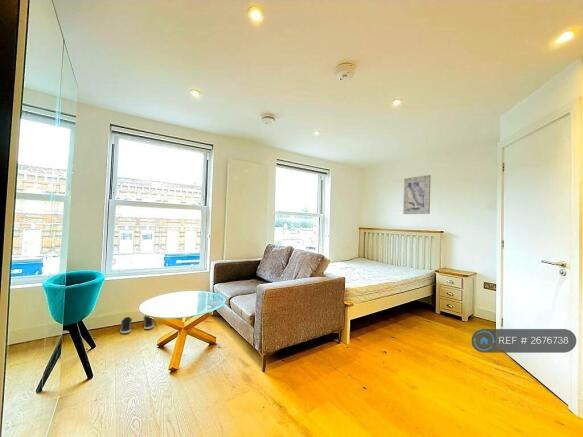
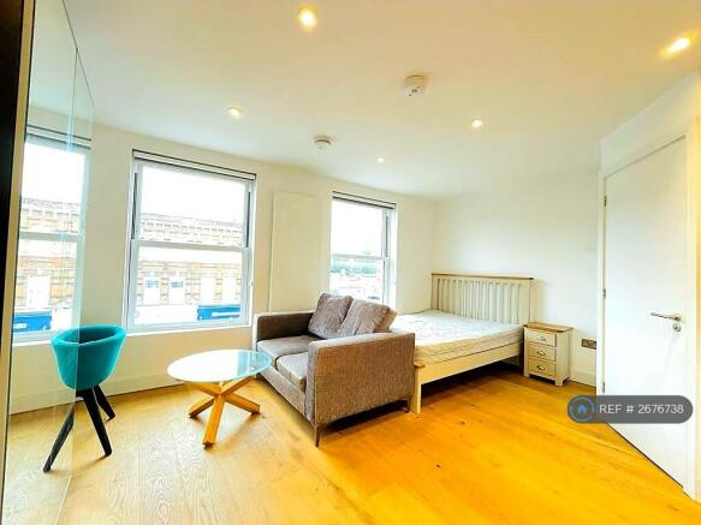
- shoe (131, 322)
- wall art (416, 195)
